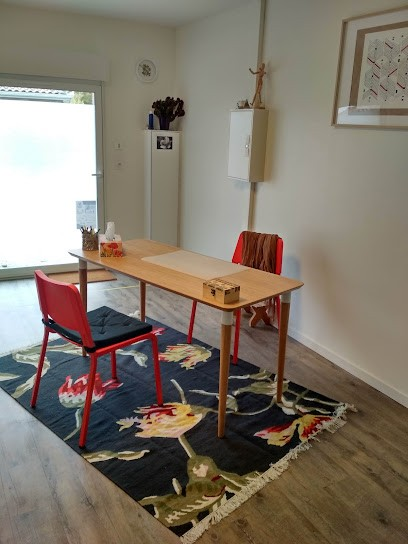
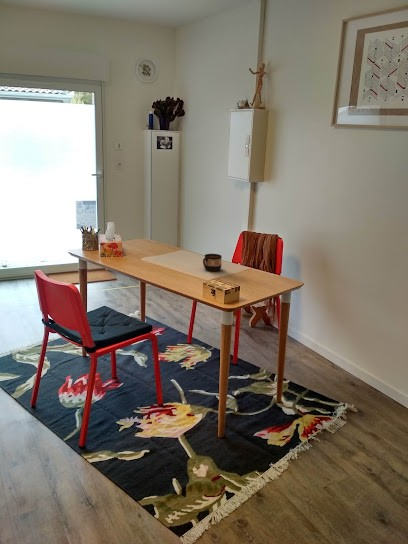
+ cup (211, 262)
